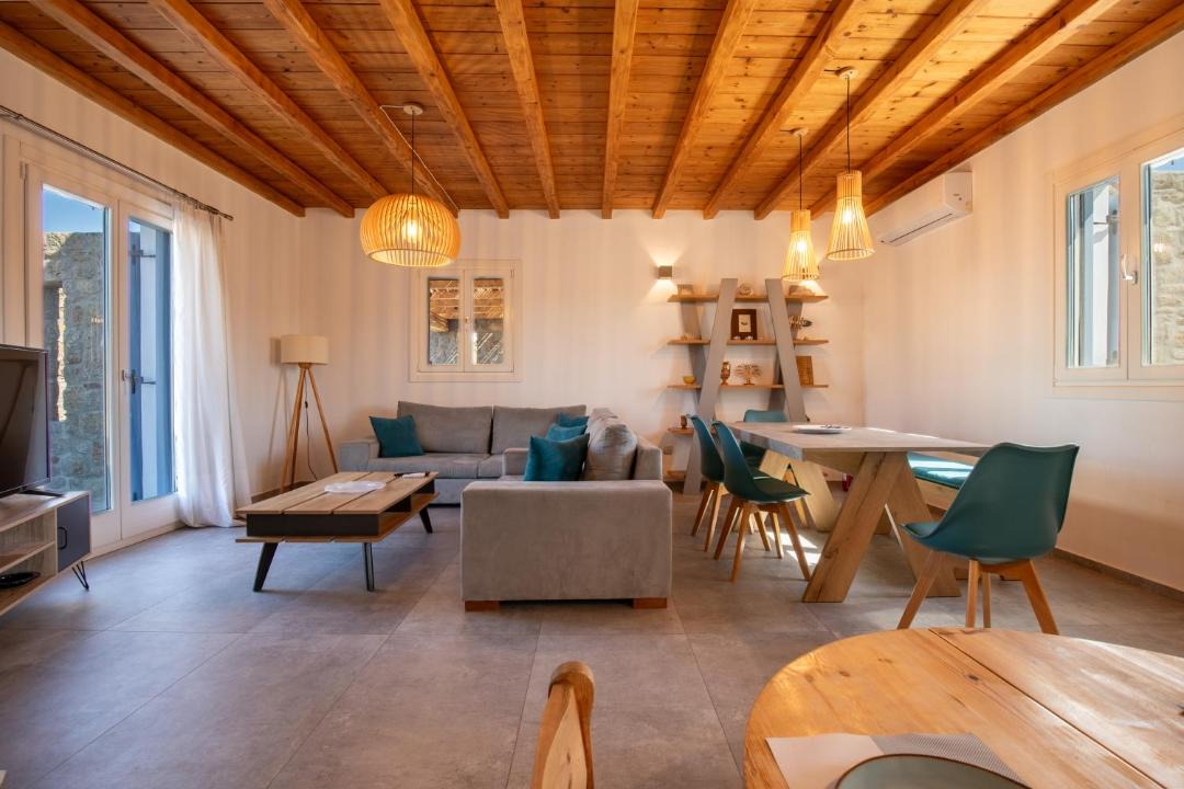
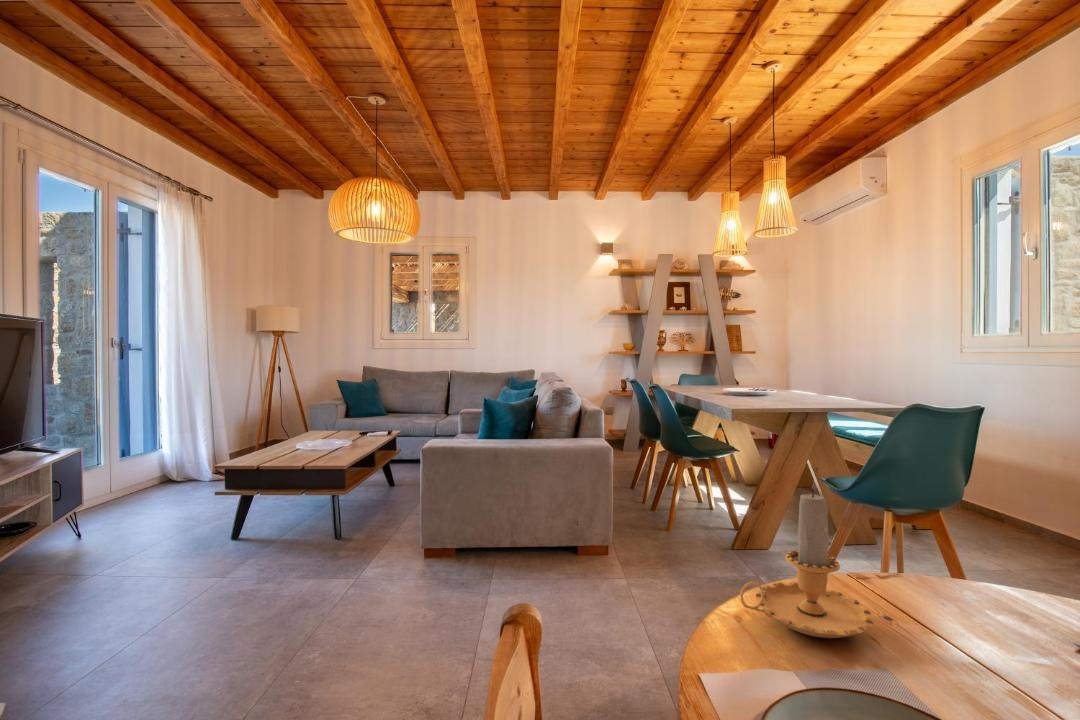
+ candle (800, 556)
